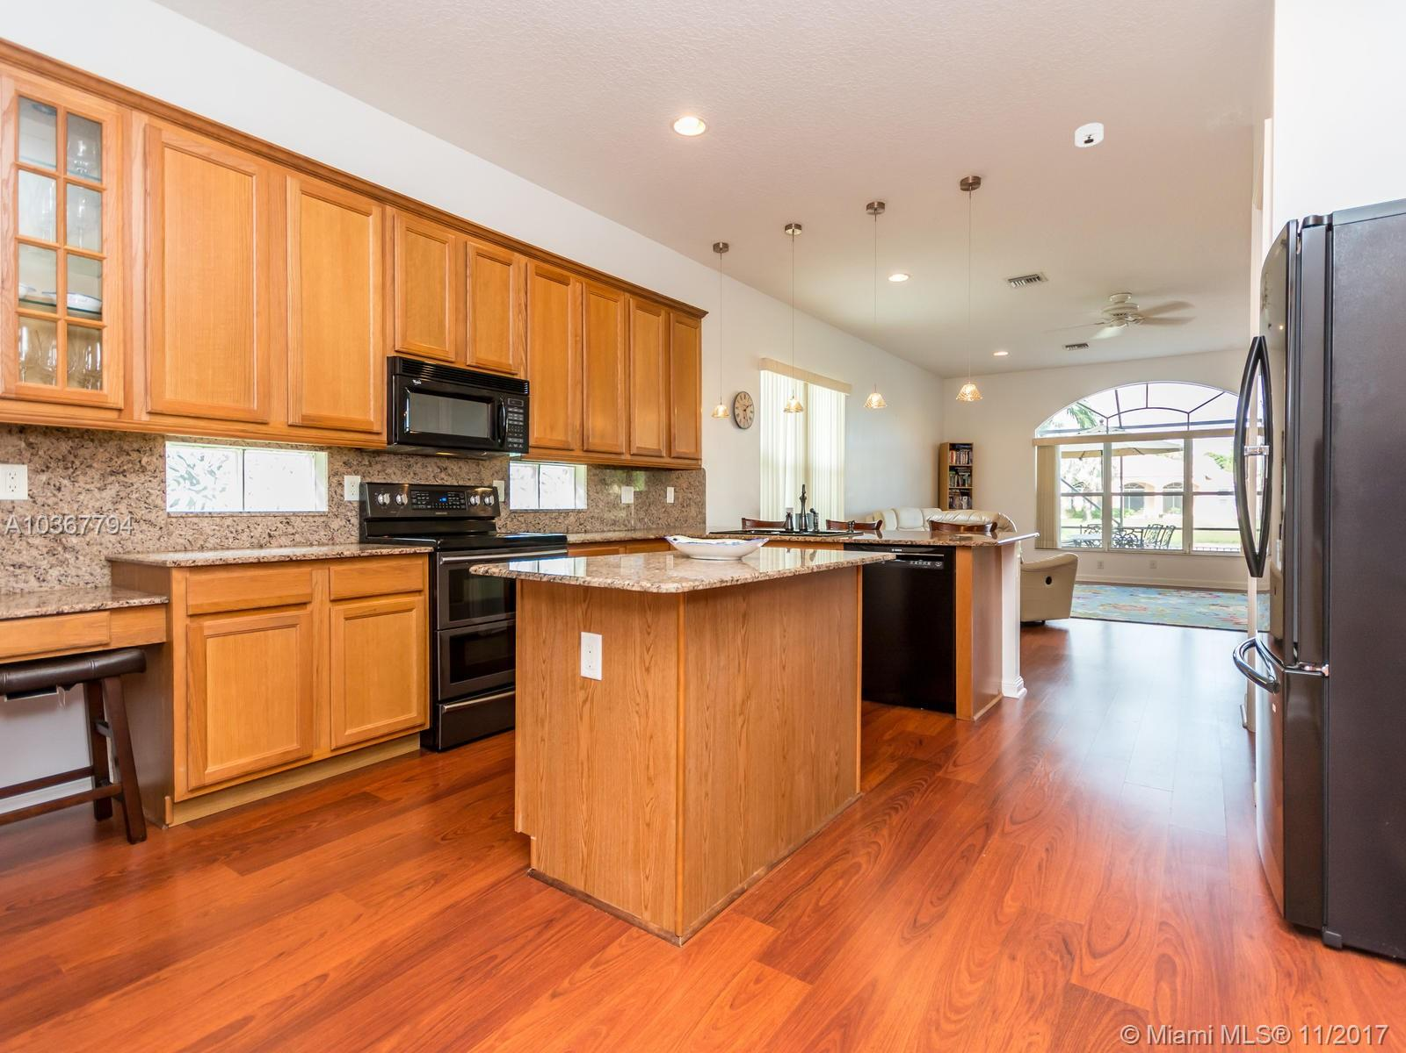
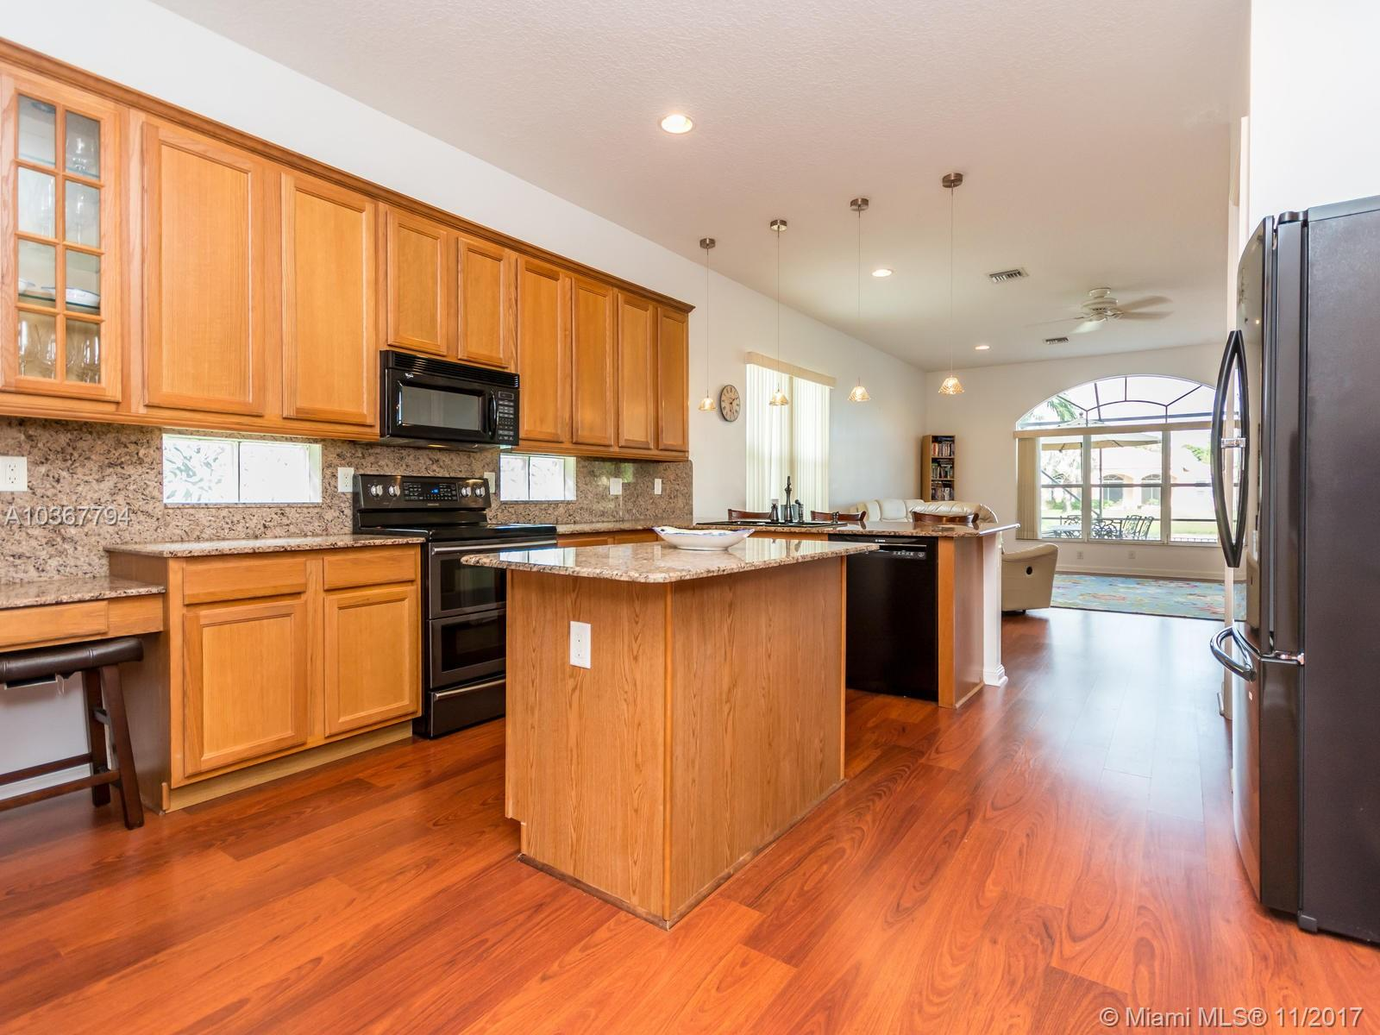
- smoke detector (1088, 136)
